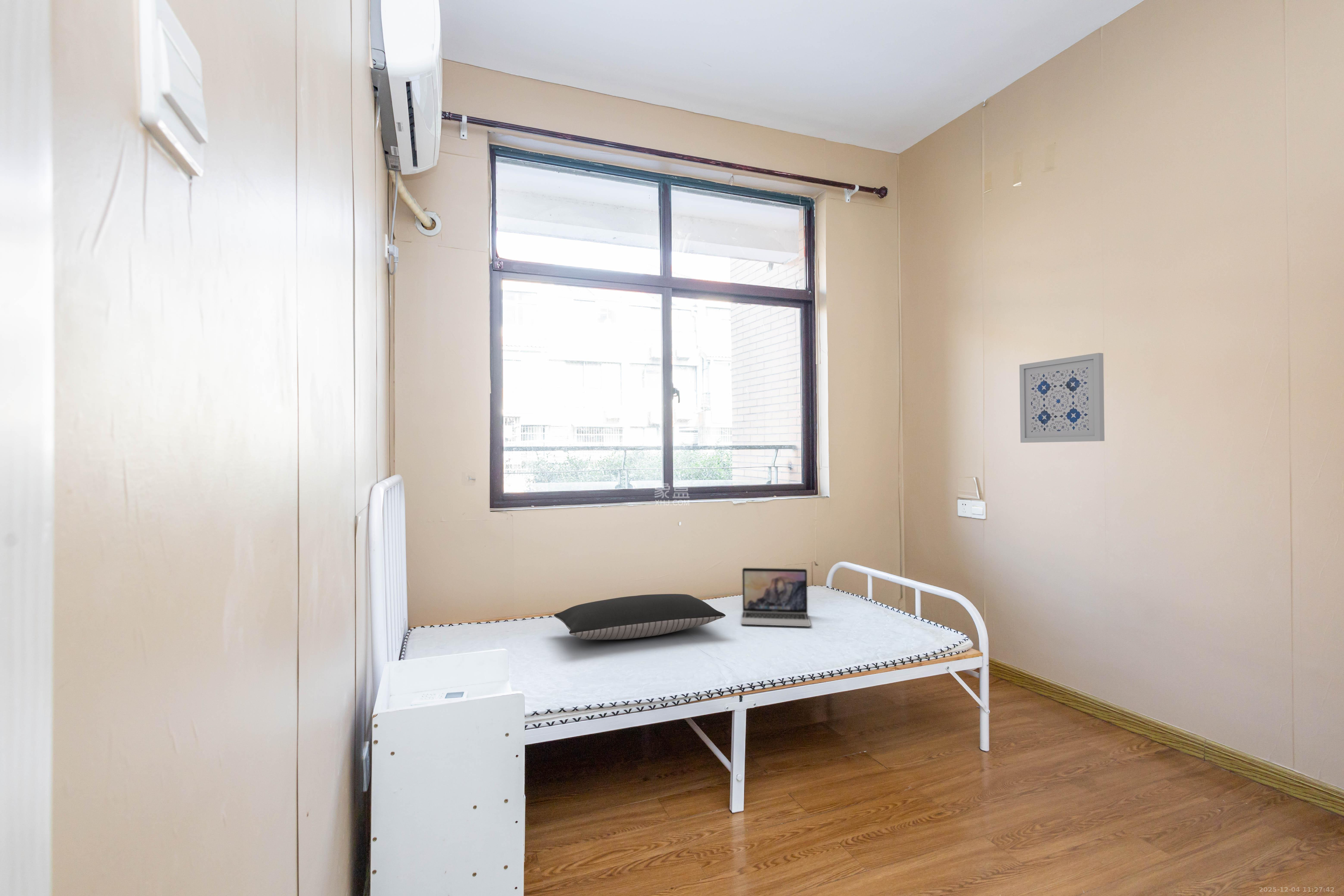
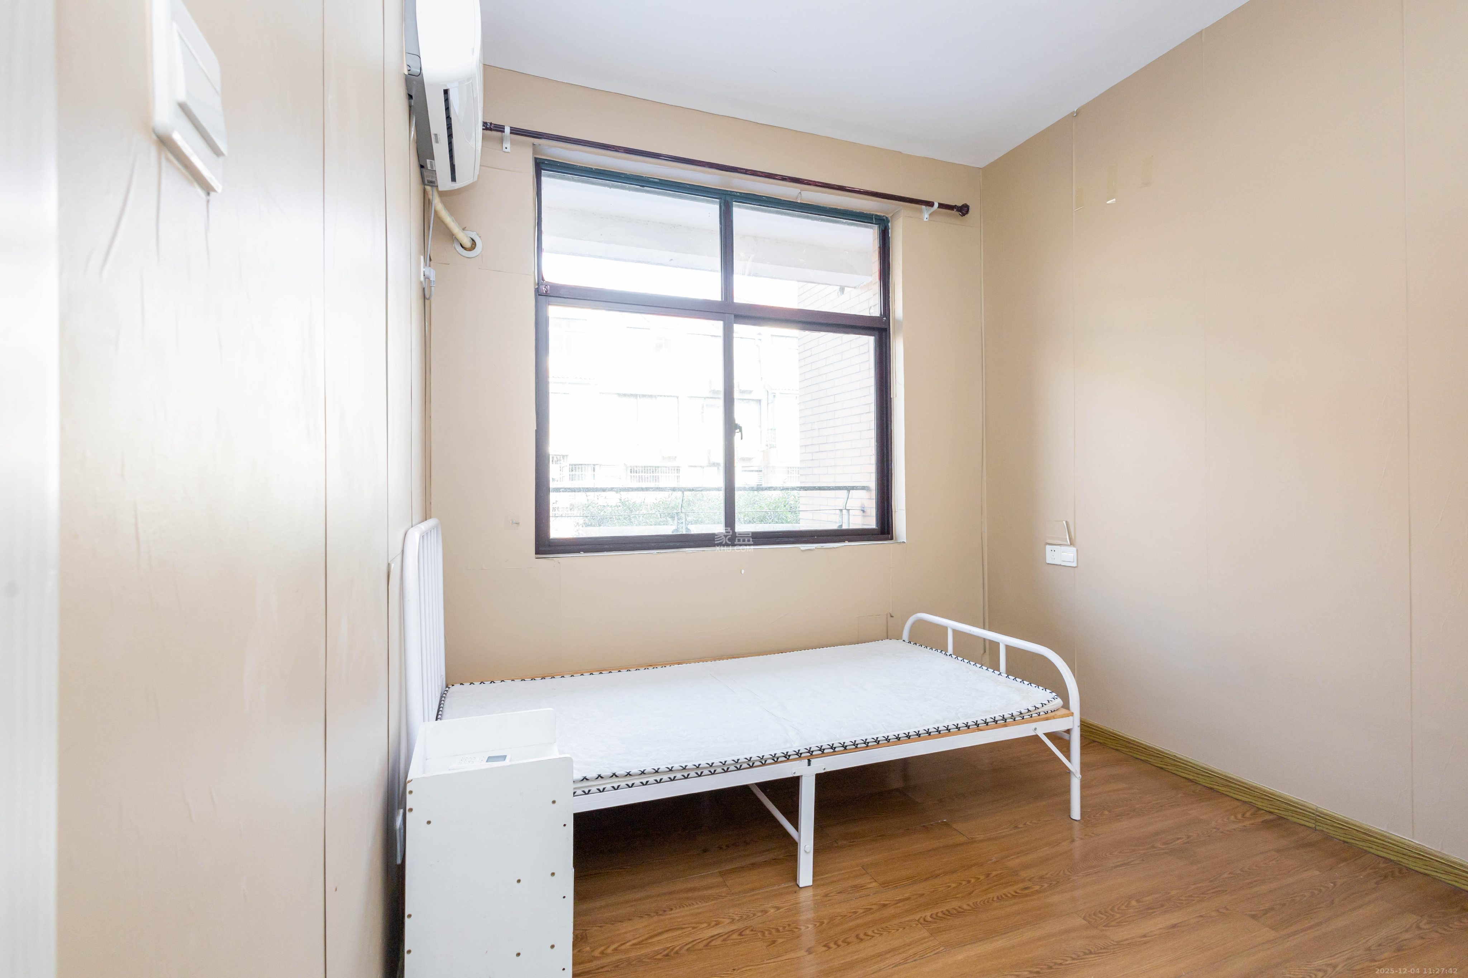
- wall art (1059, 401)
- laptop (775, 596)
- pillow (639, 616)
